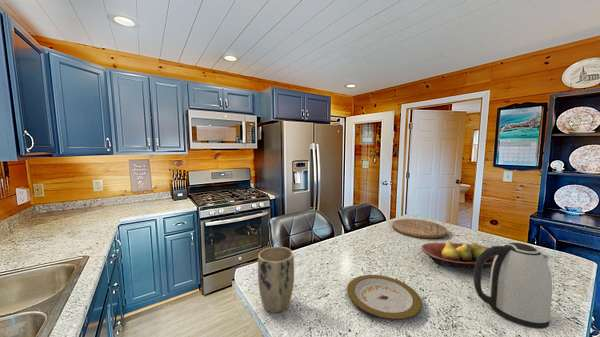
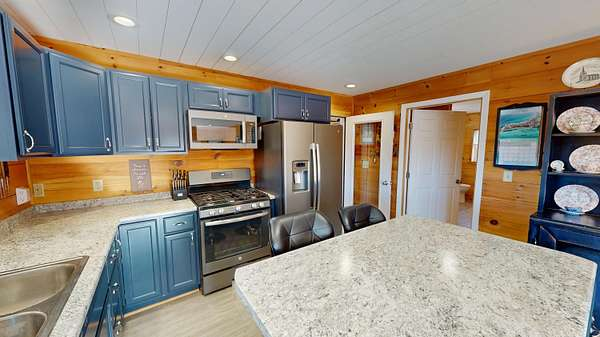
- kettle (509, 278)
- plate (382, 296)
- fruit bowl (462, 252)
- plant pot (276, 279)
- cutting board (418, 228)
